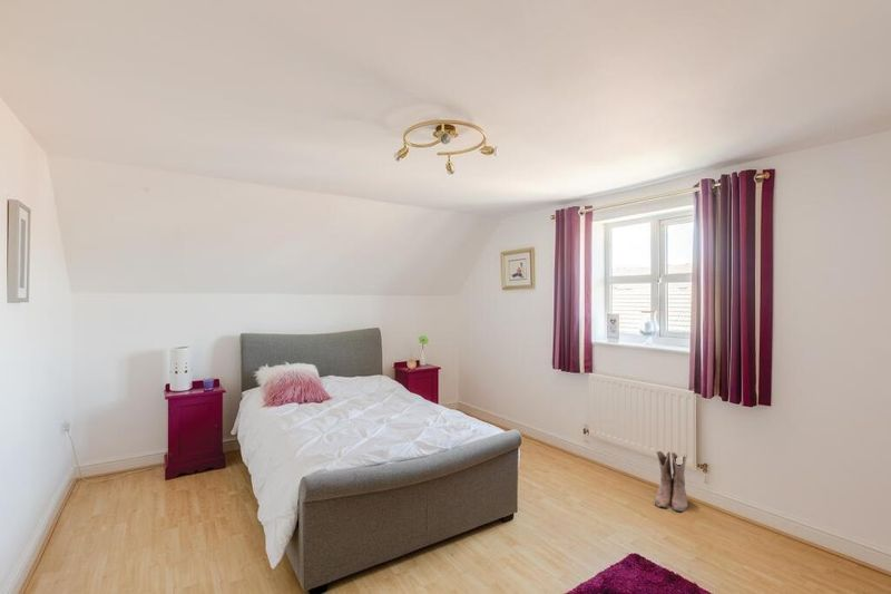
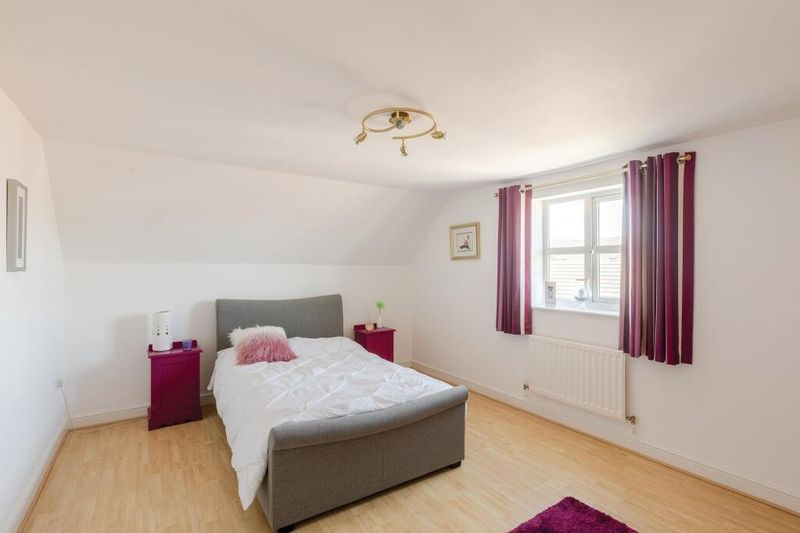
- boots (670, 477)
